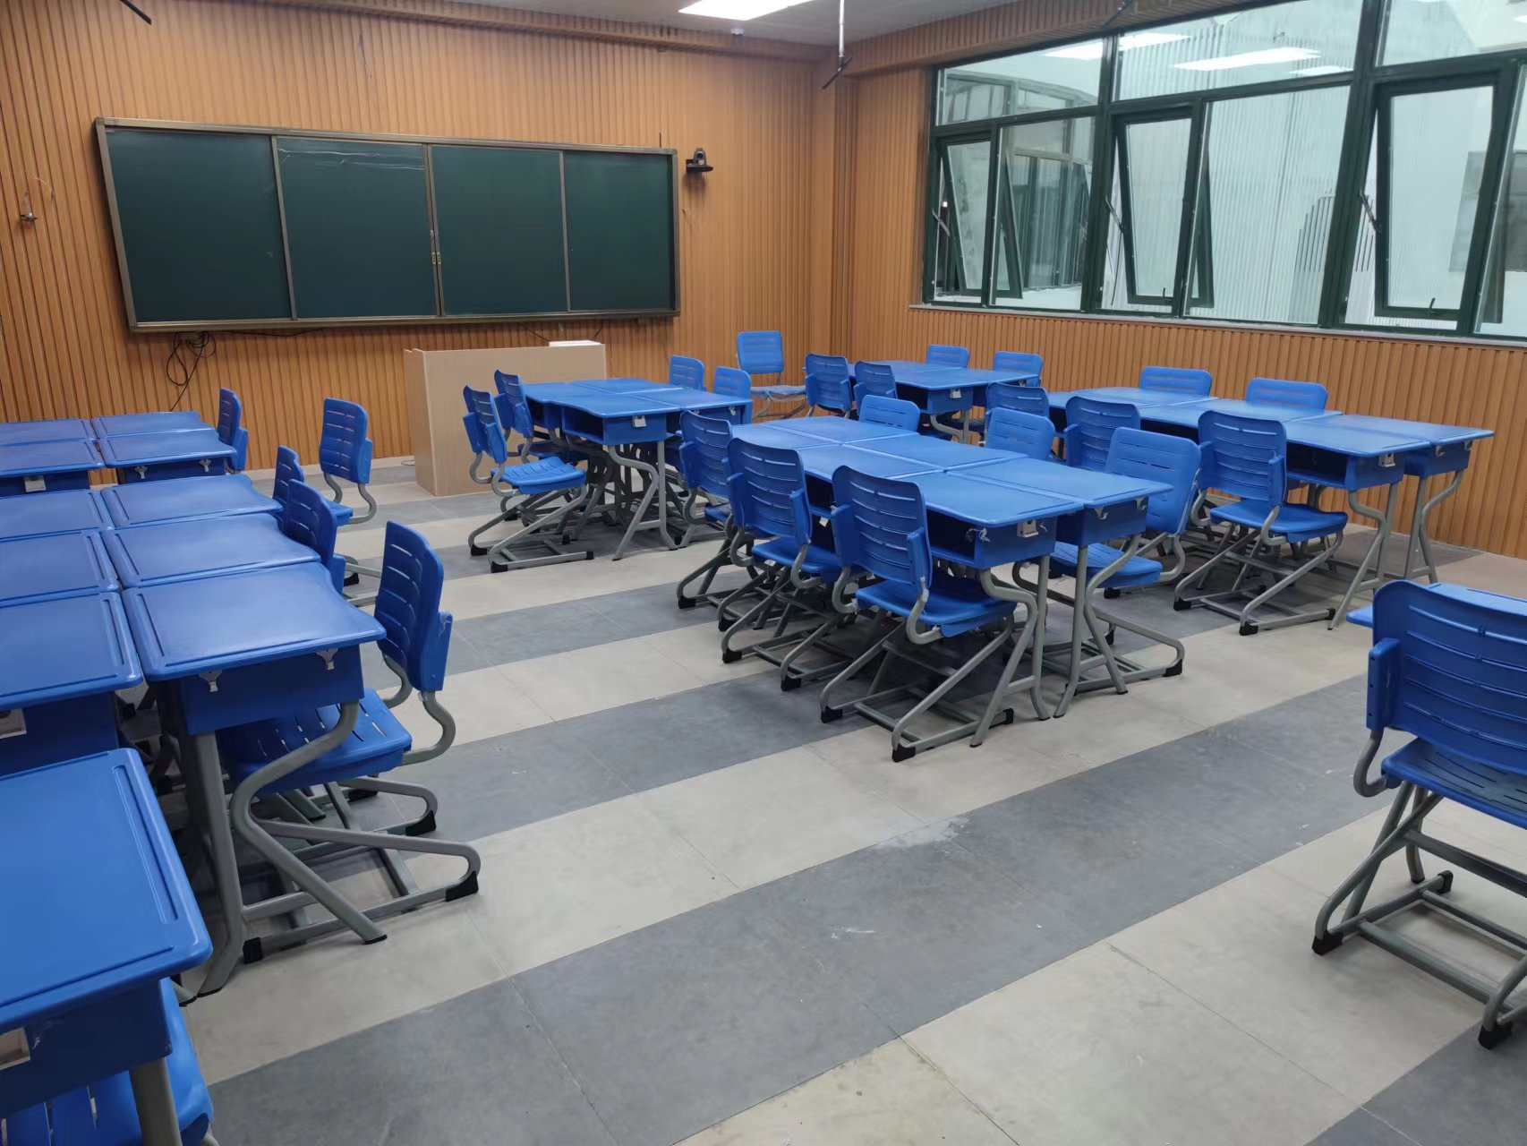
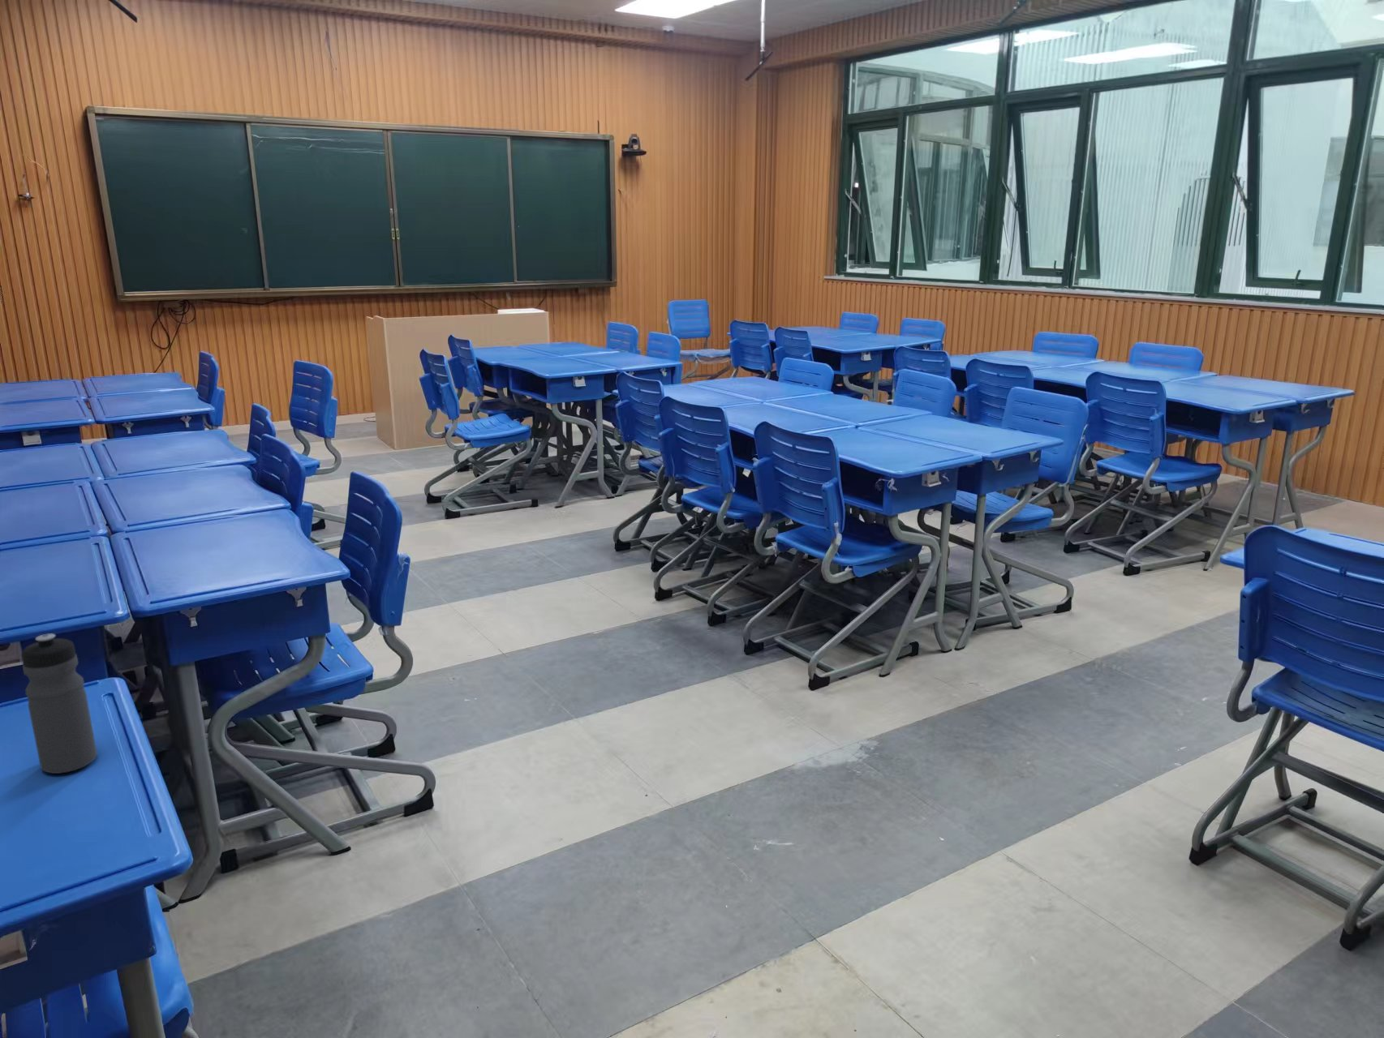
+ water bottle (58, 700)
